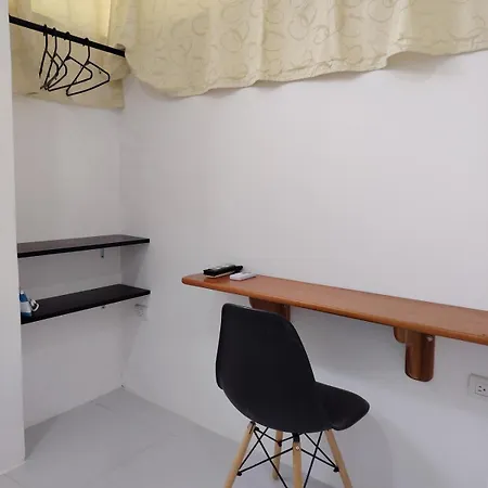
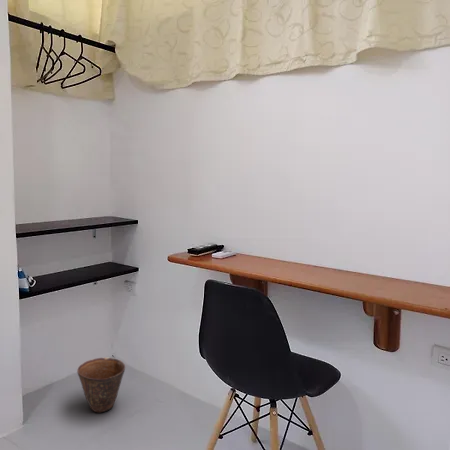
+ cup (102, 387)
